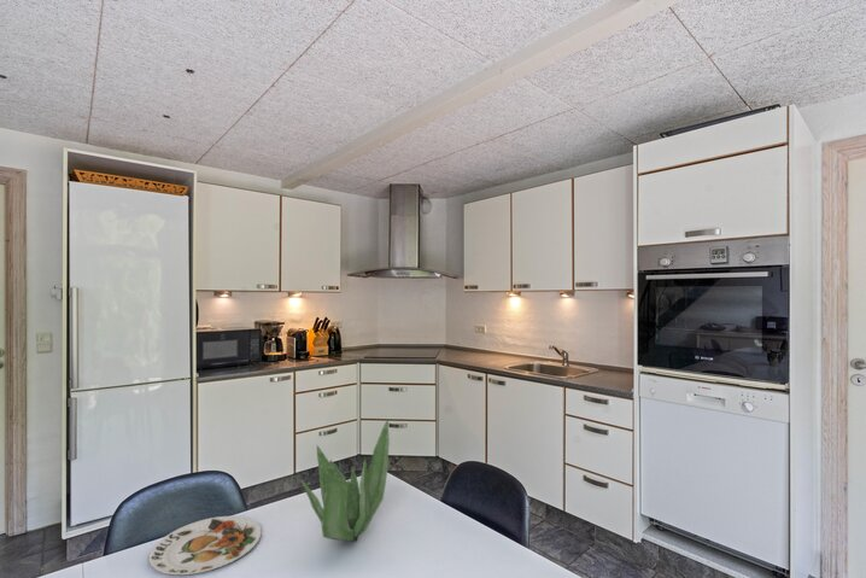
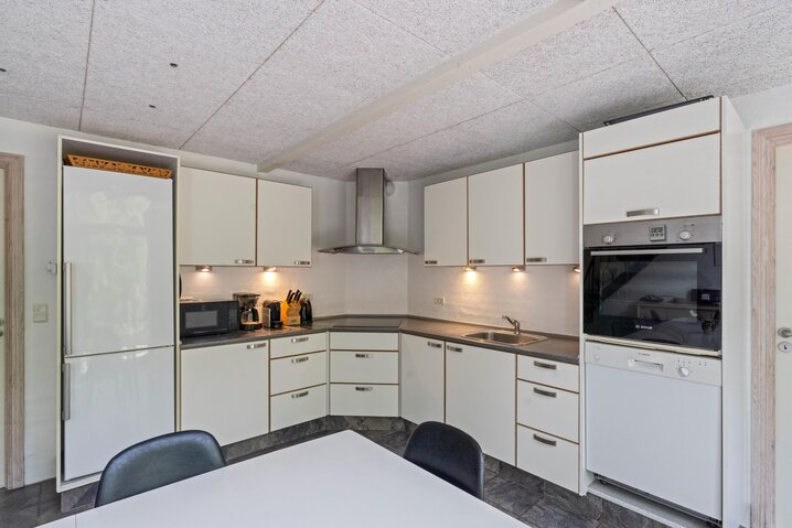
- plant (351, 489)
- plate (207, 543)
